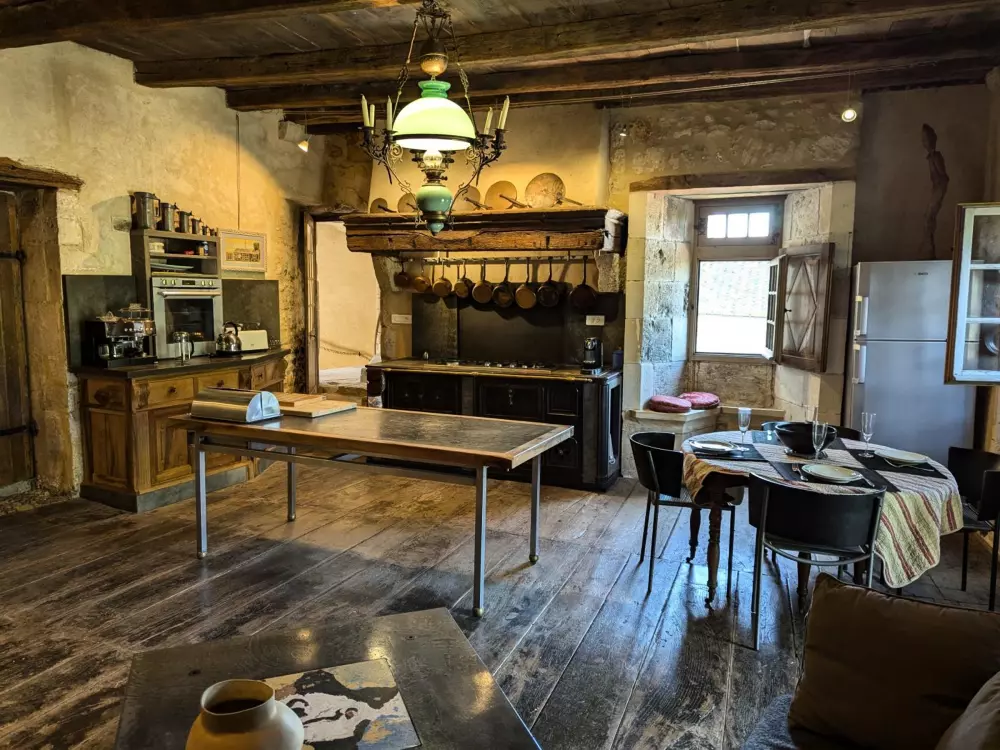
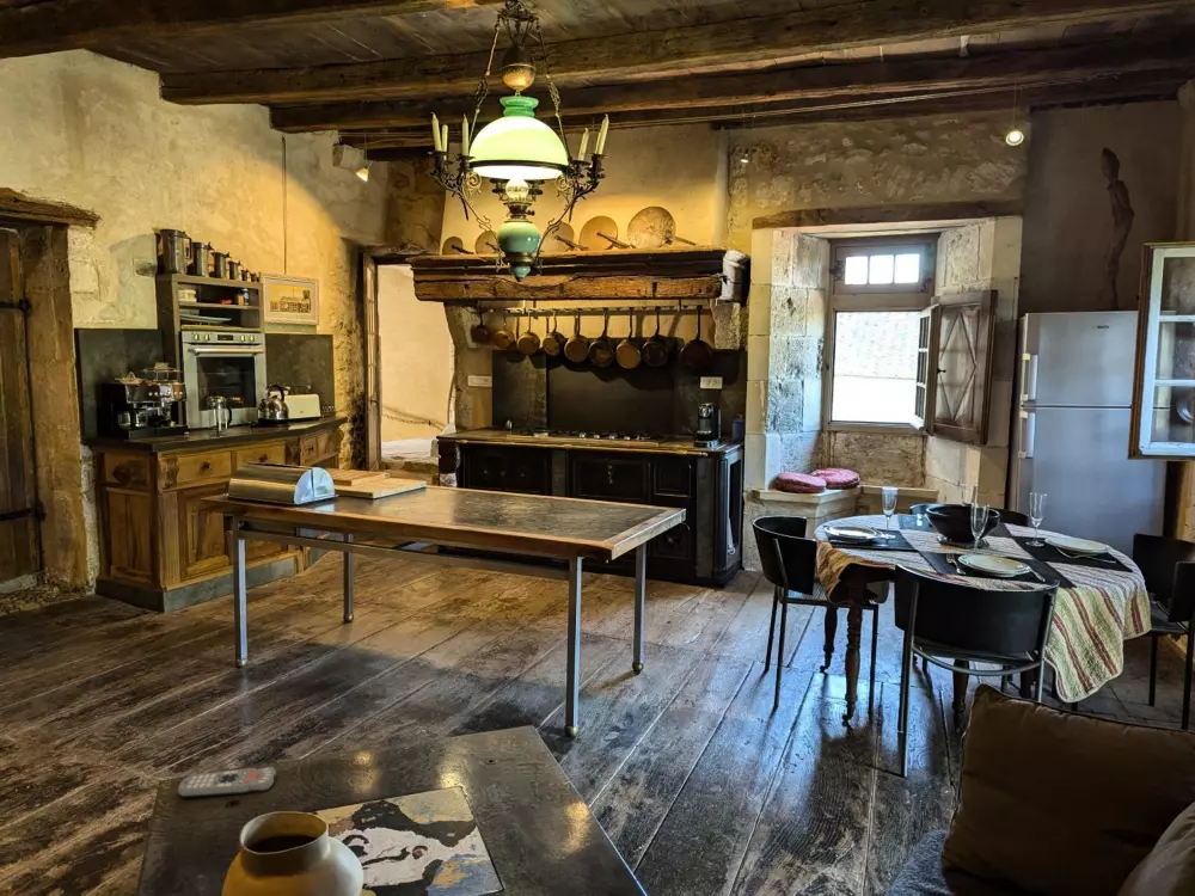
+ remote control (227, 783)
